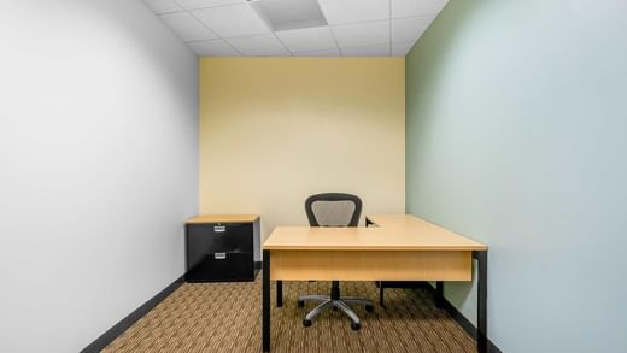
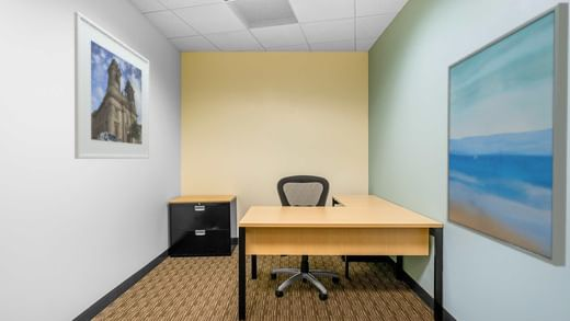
+ wall art (491, 140)
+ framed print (119, 100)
